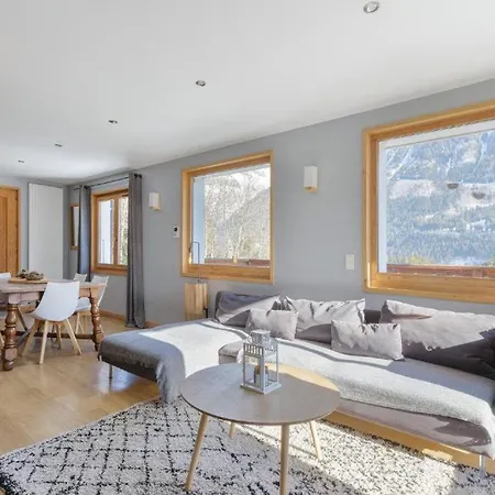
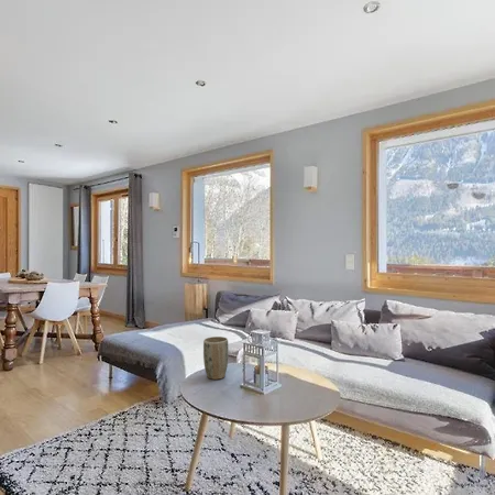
+ plant pot (216, 358)
